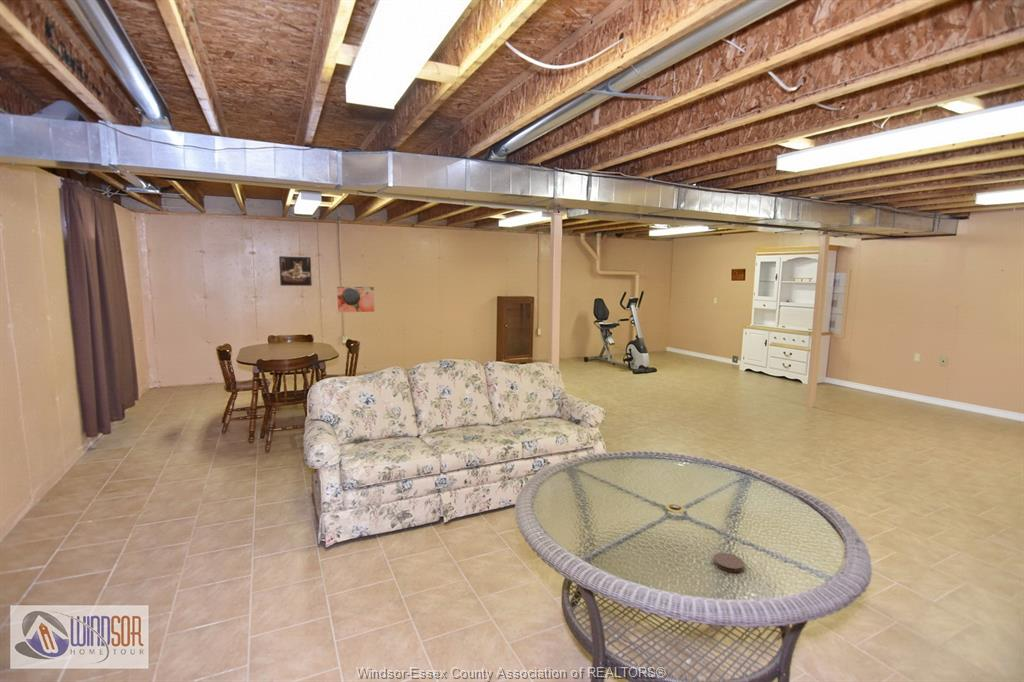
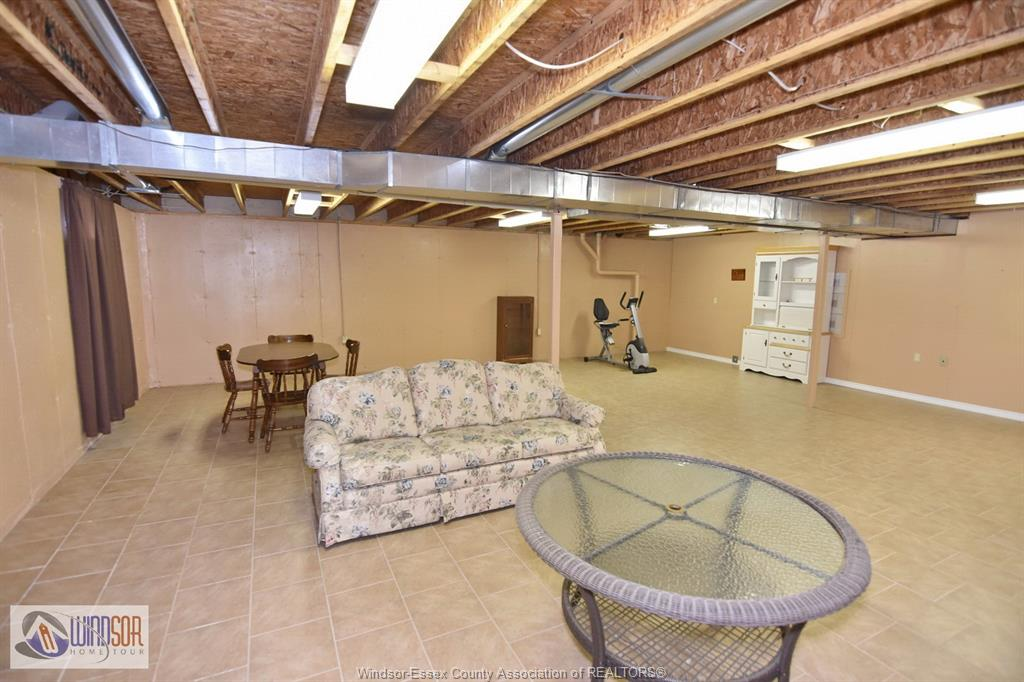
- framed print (295, 271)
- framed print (356, 299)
- coaster (728, 562)
